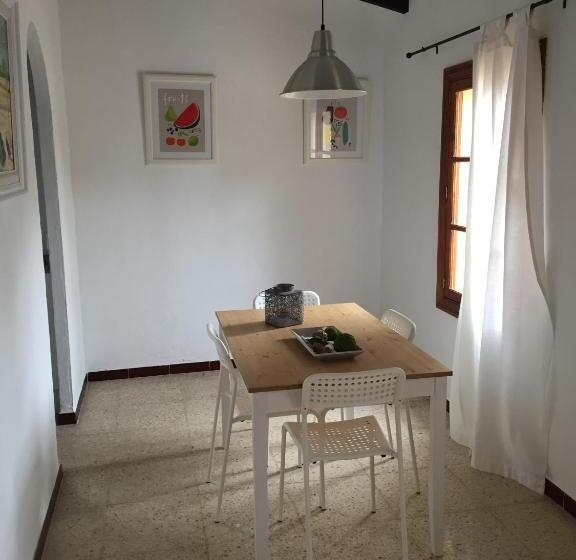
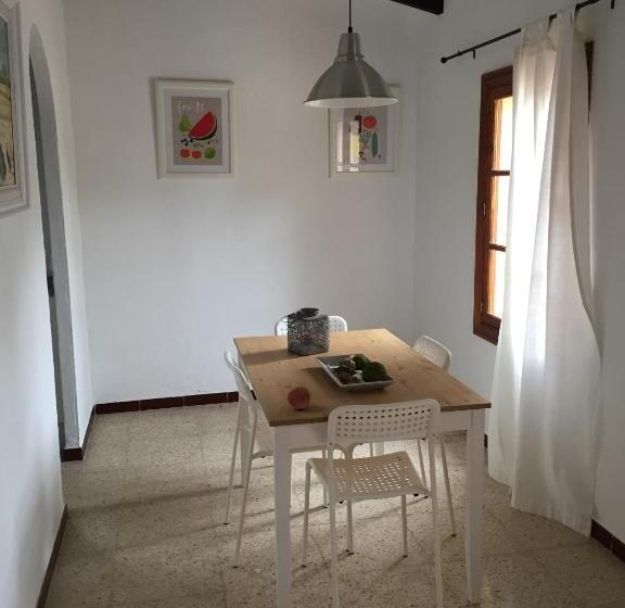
+ apple (299, 396)
